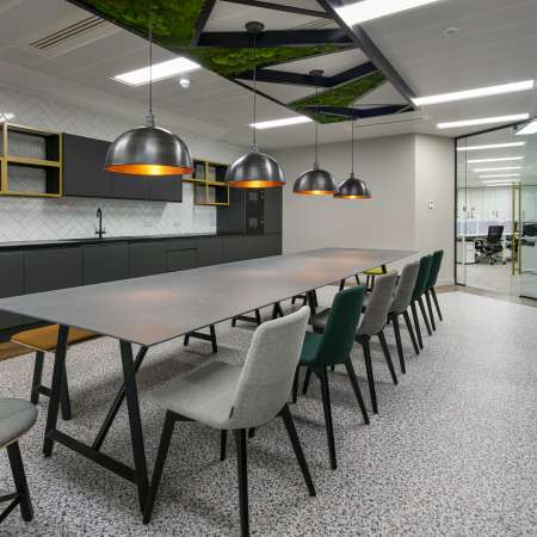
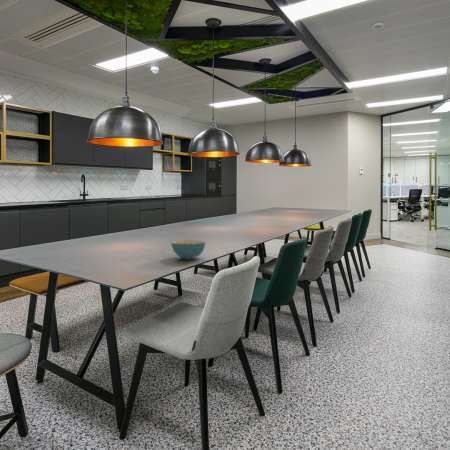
+ cereal bowl (188, 250)
